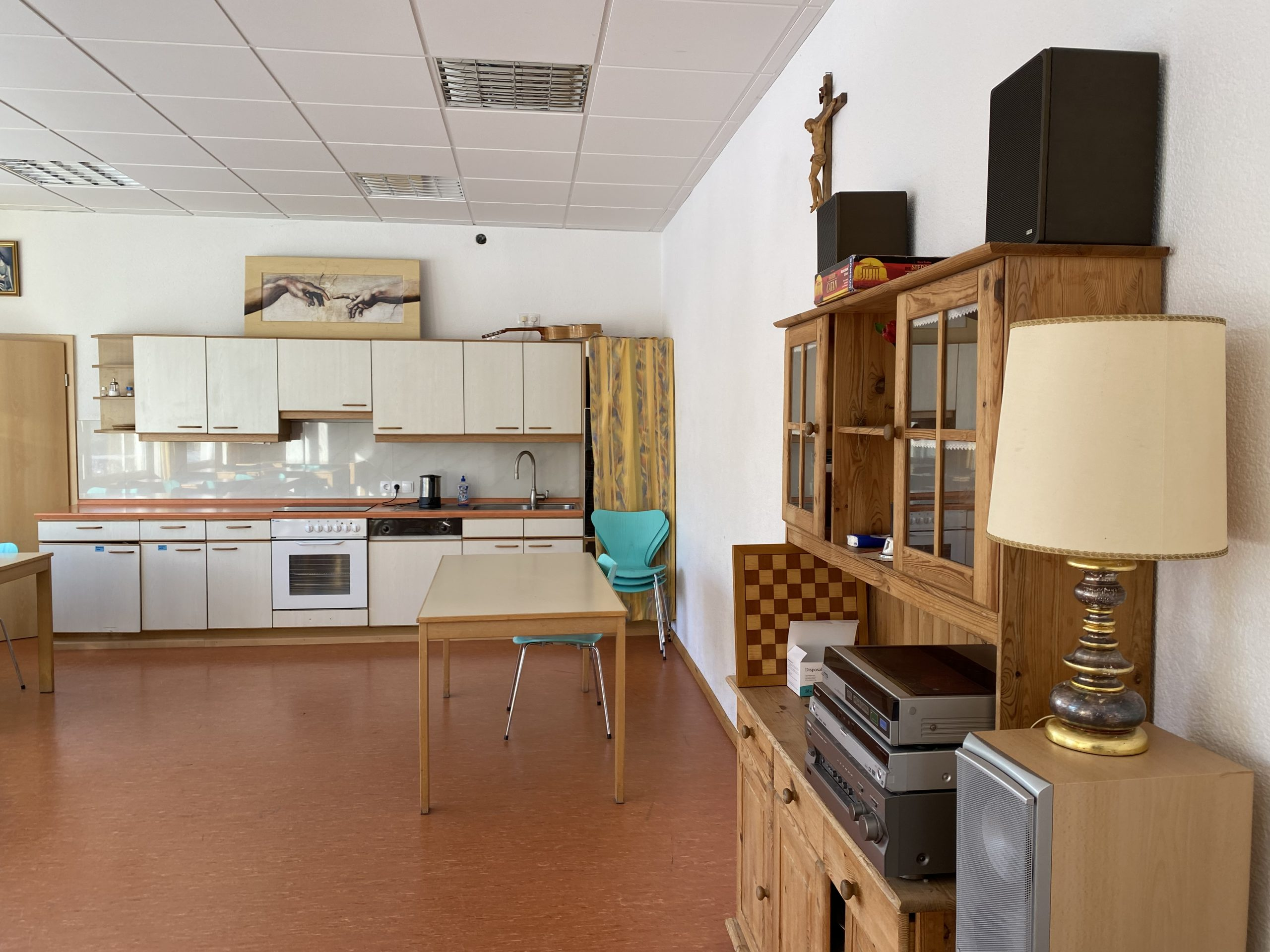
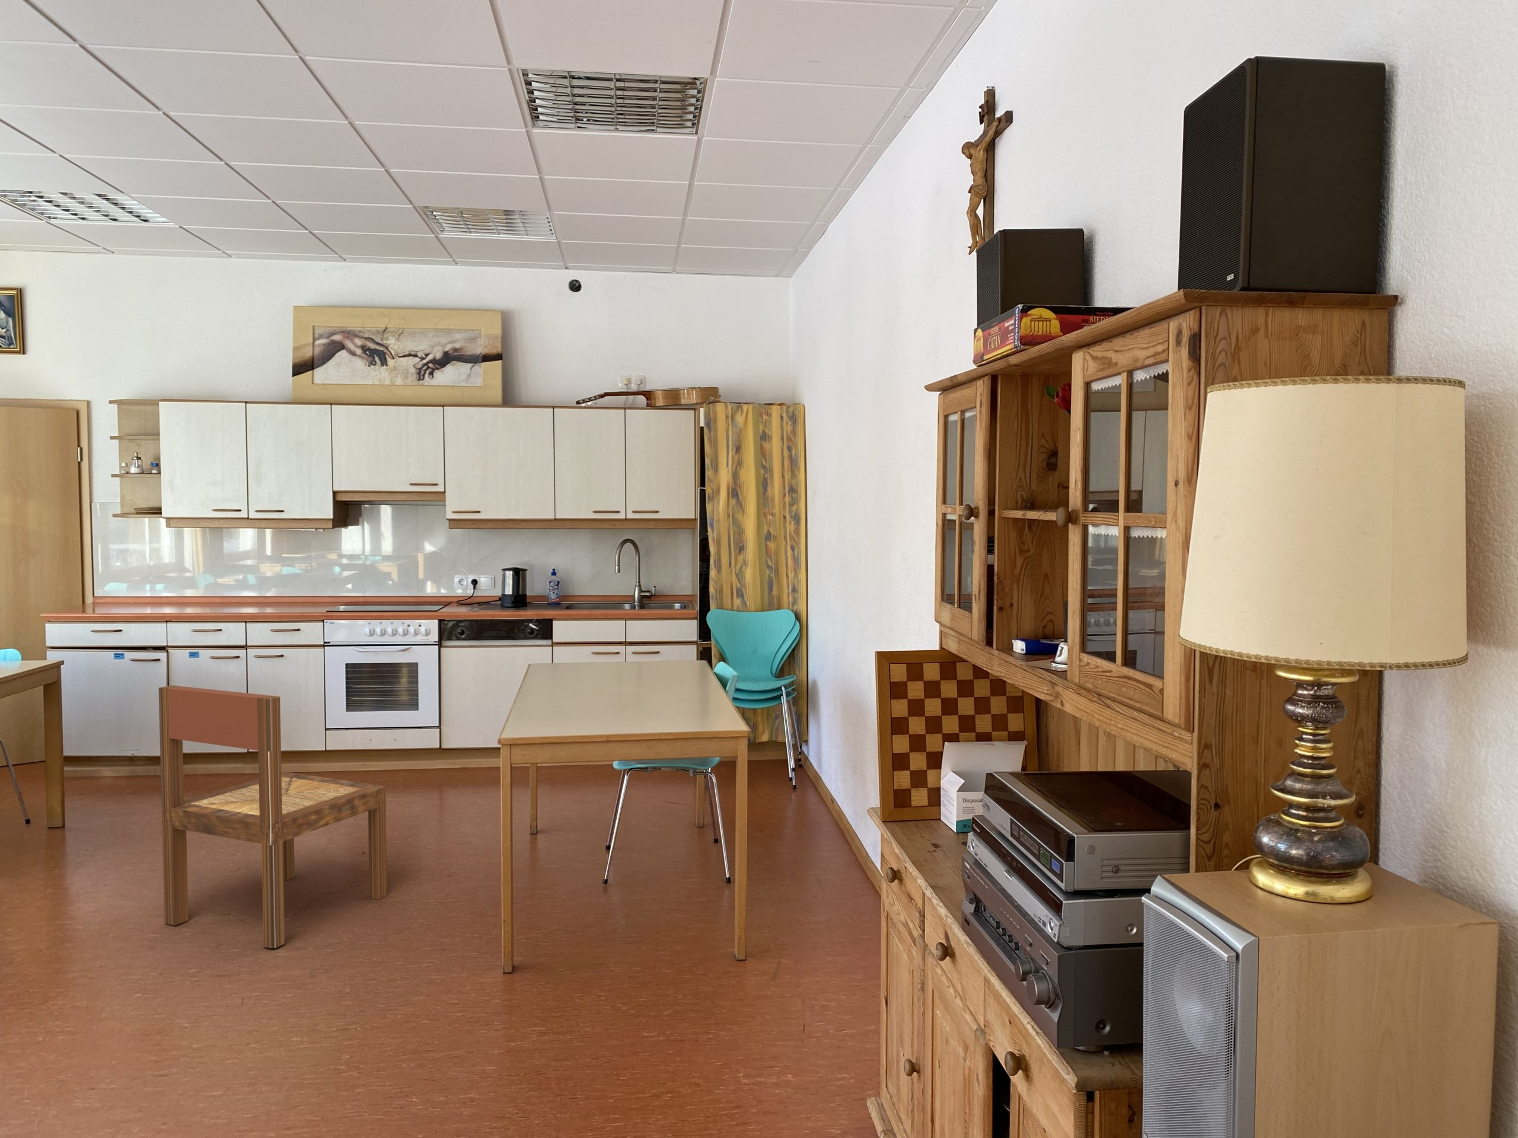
+ dining chair (278, 795)
